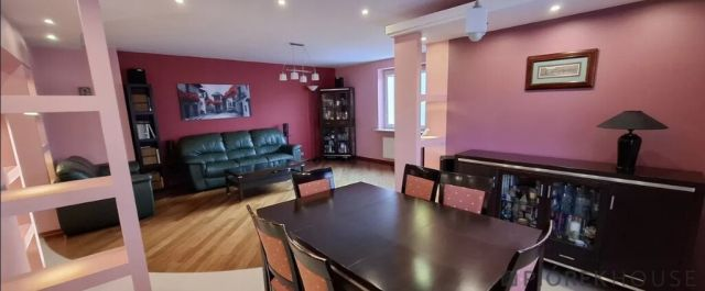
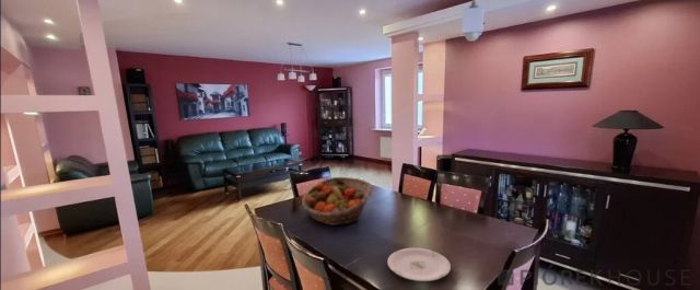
+ fruit basket (336, 199)
+ plate (418, 265)
